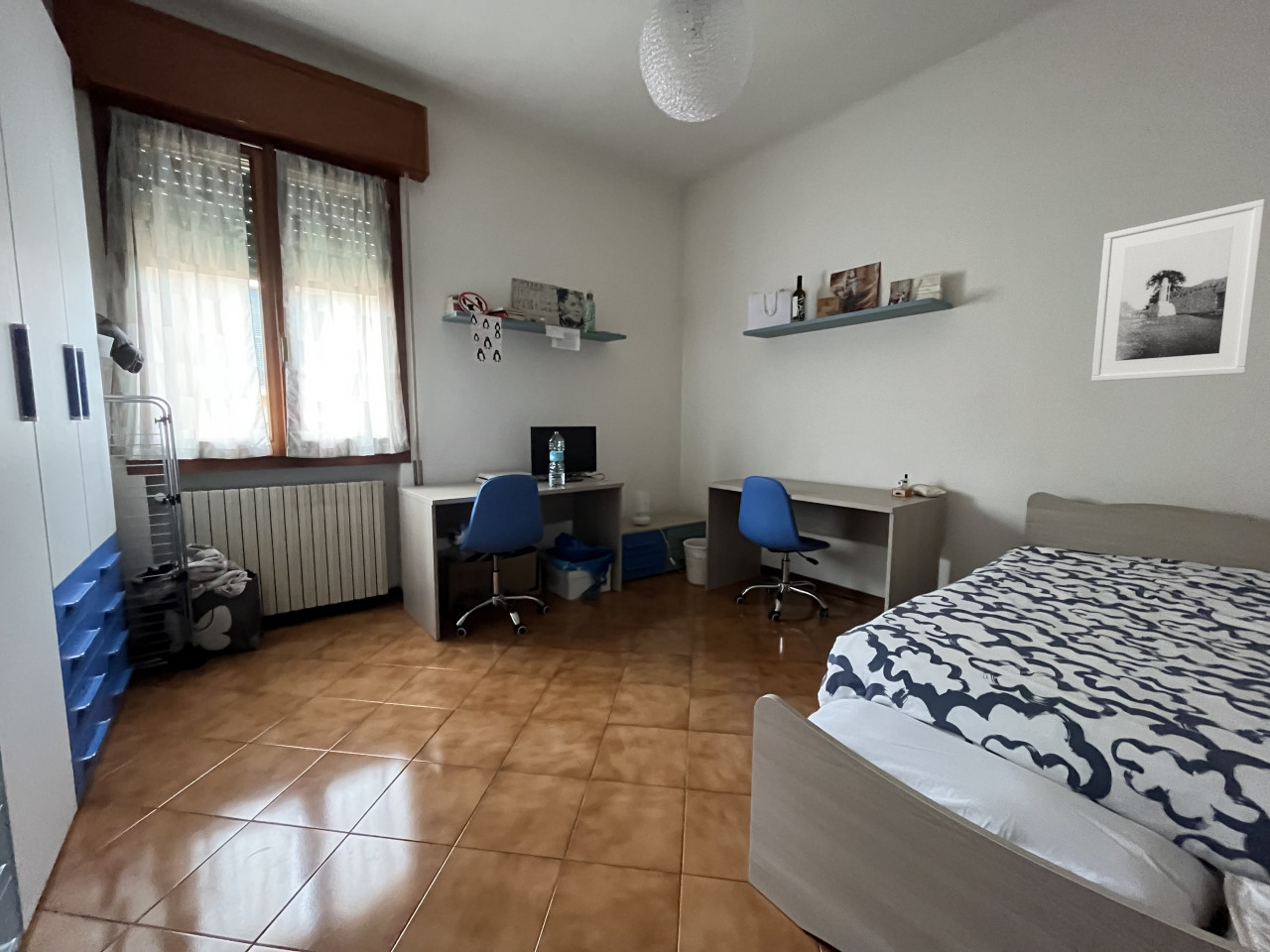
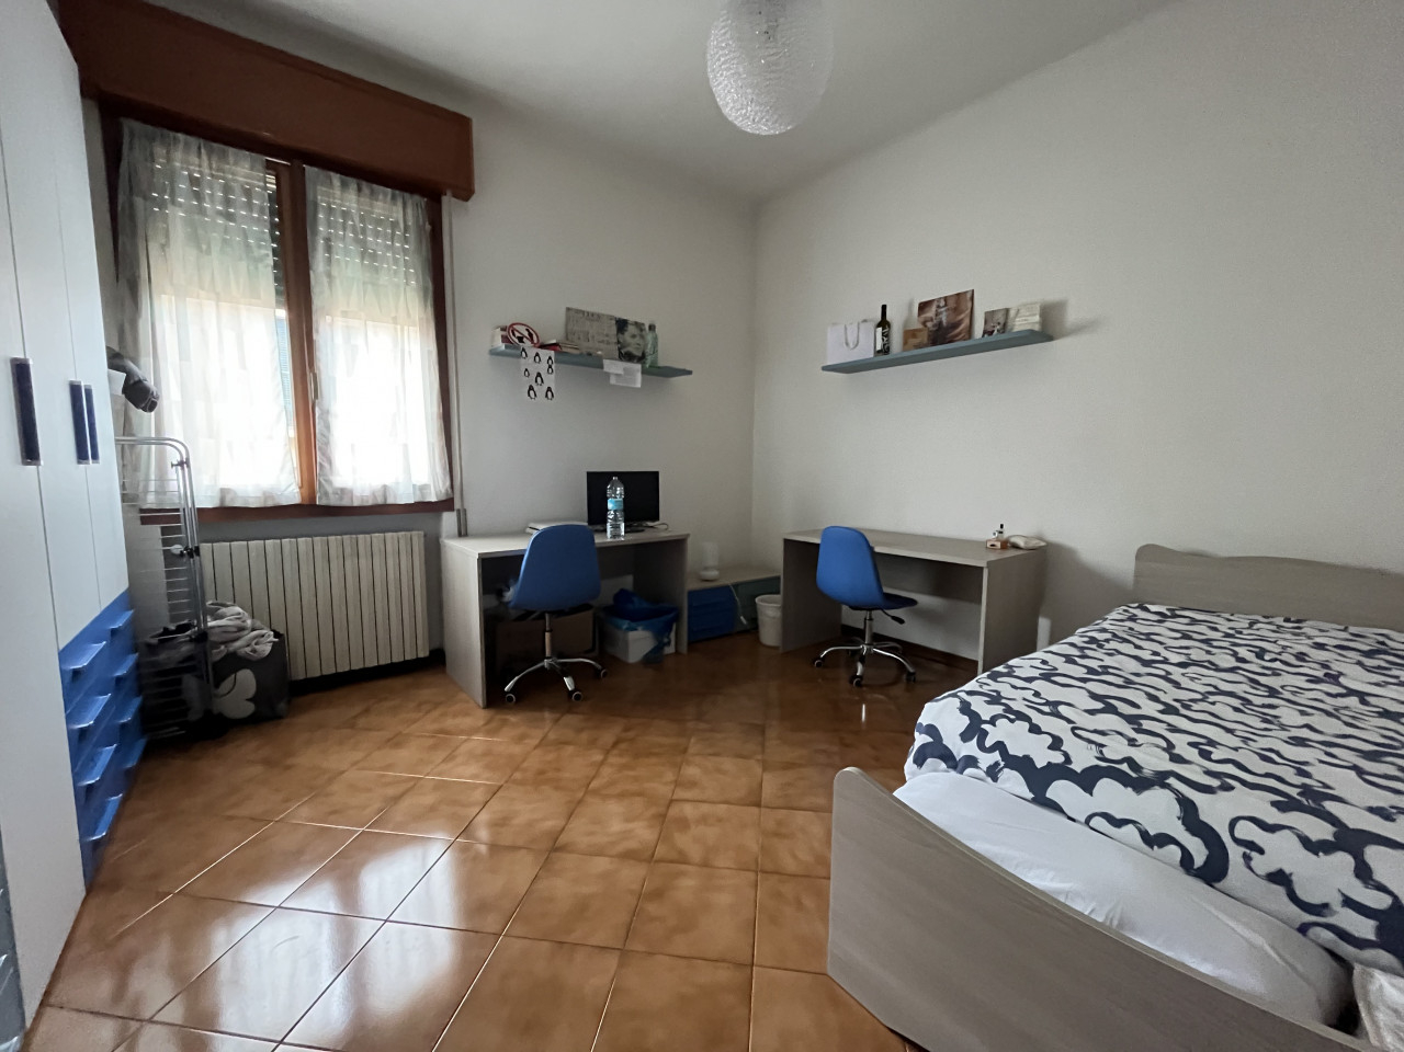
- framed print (1170, 298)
